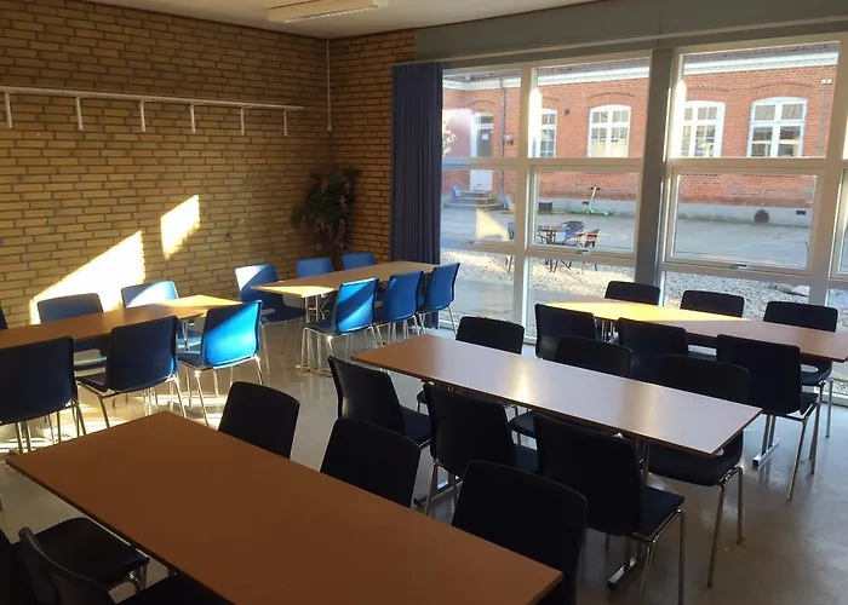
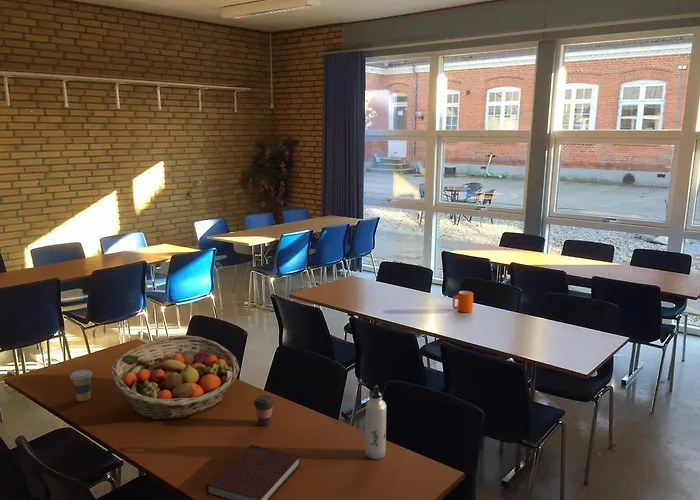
+ water bottle (375, 420)
+ mug (463, 302)
+ fruit basket (178, 376)
+ coffee cup (82, 385)
+ coffee cup (264, 410)
+ notebook (255, 474)
